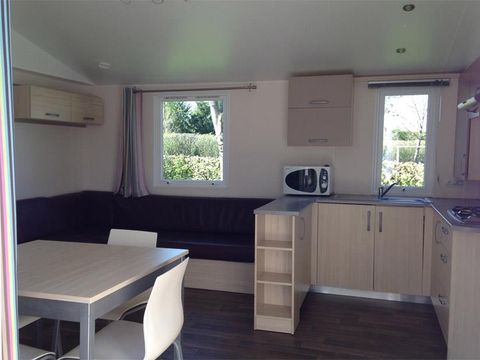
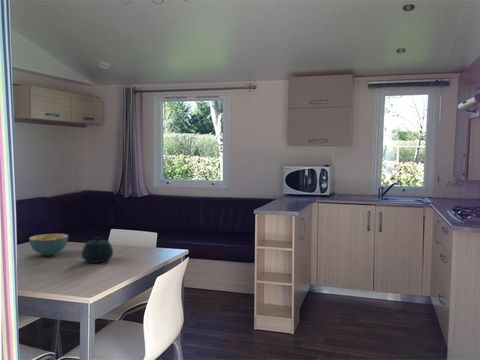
+ teapot (97, 248)
+ cereal bowl (49, 245)
